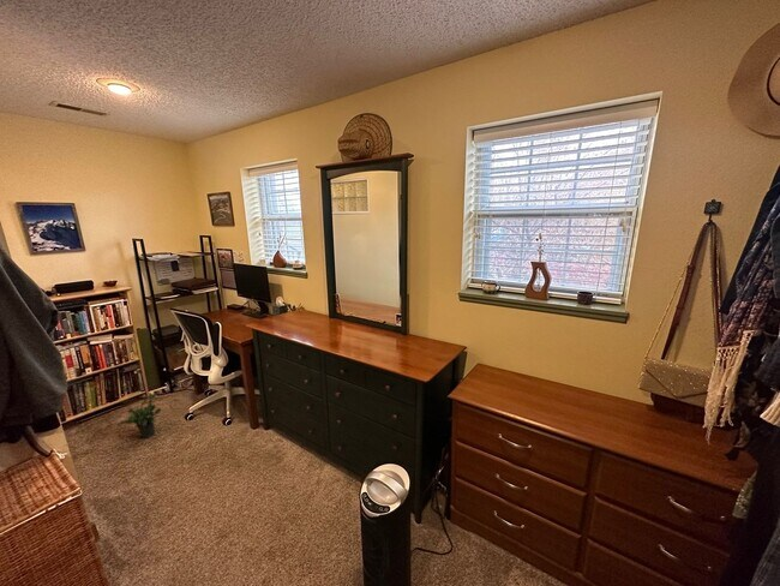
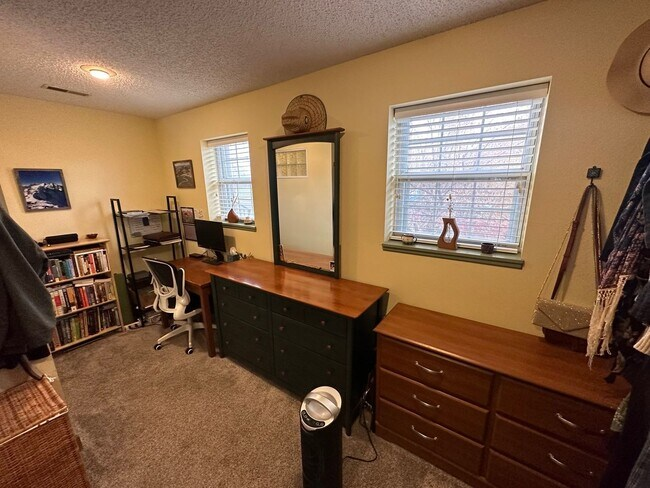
- potted plant (144, 414)
